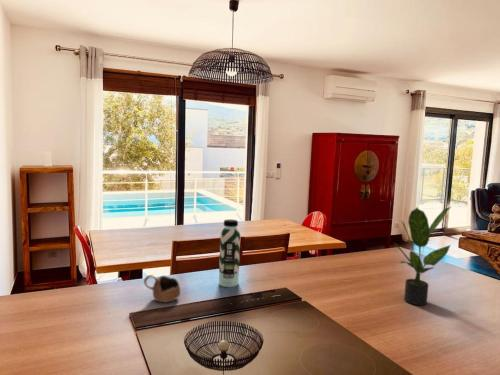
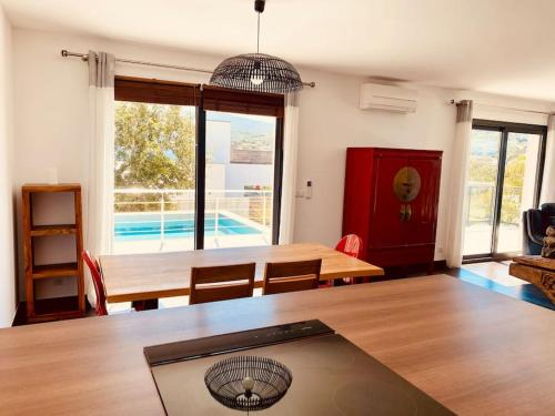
- potted plant (422, 253)
- cup (162, 286)
- water bottle (229, 252)
